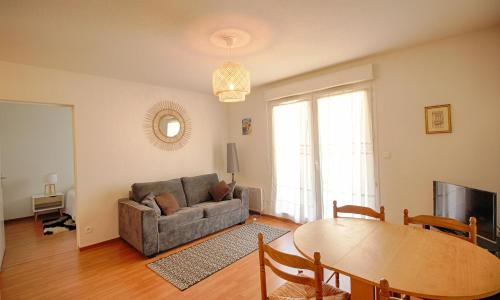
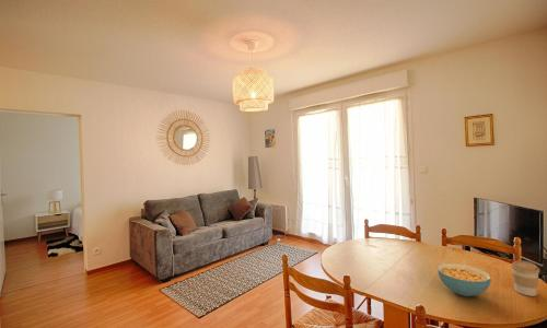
+ coffee cup (525, 277)
+ cereal bowl (463, 282)
